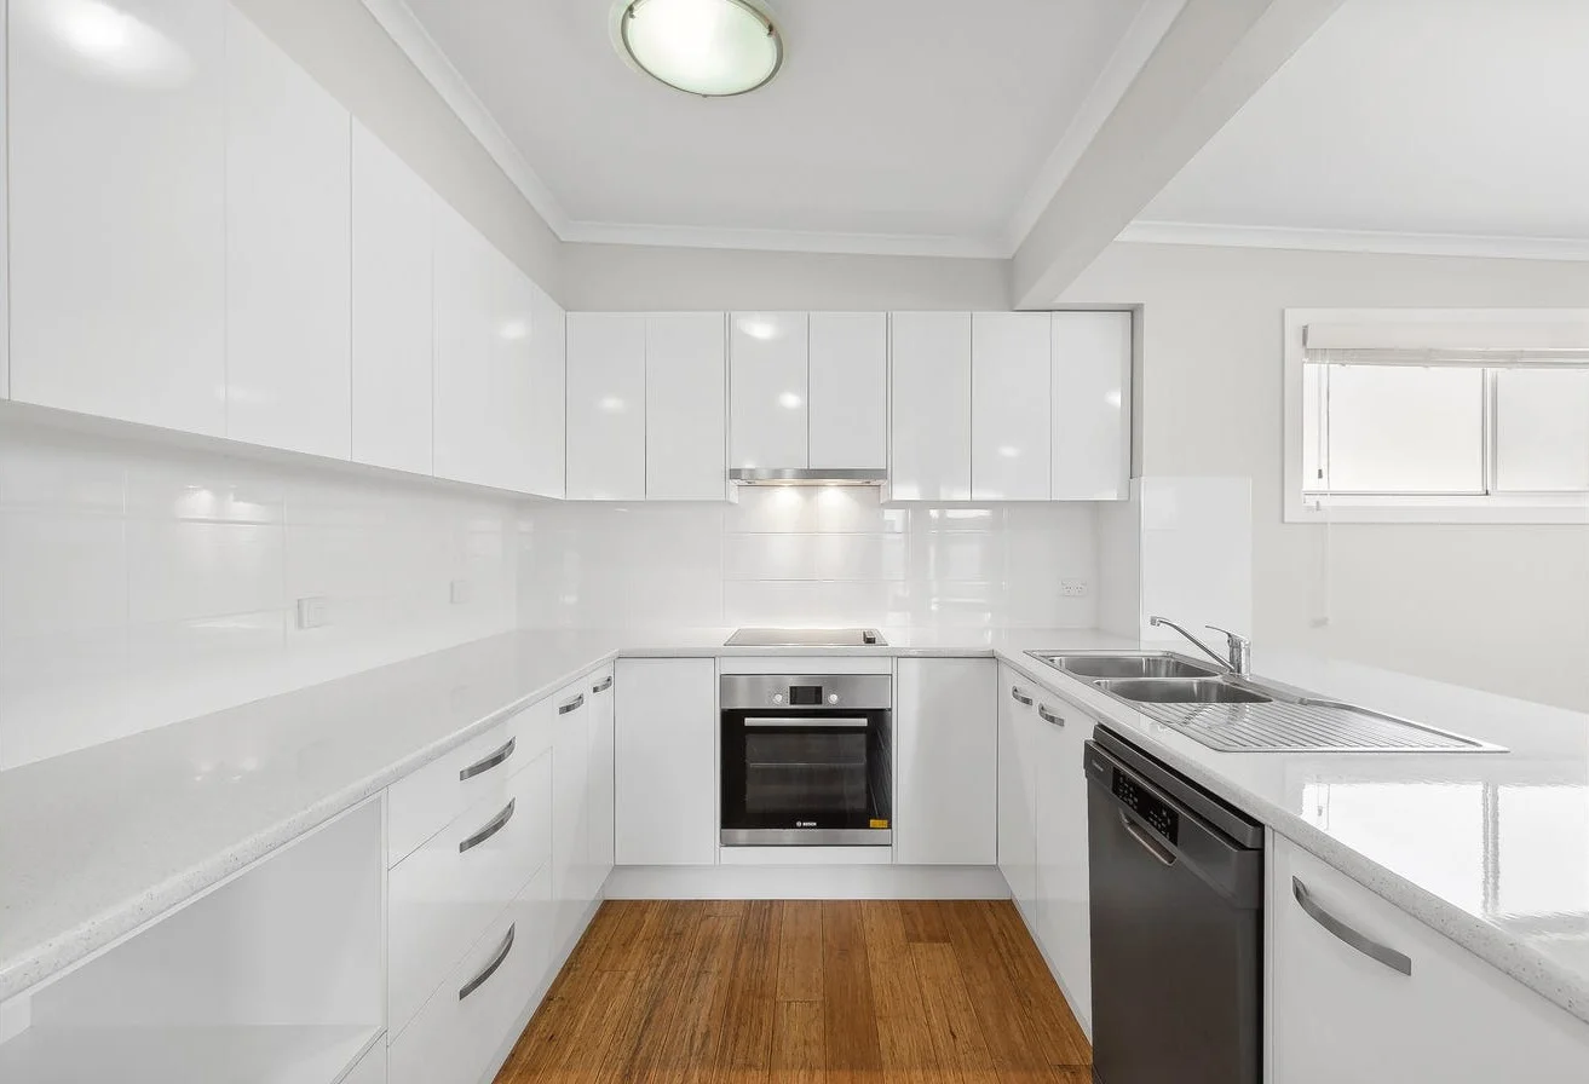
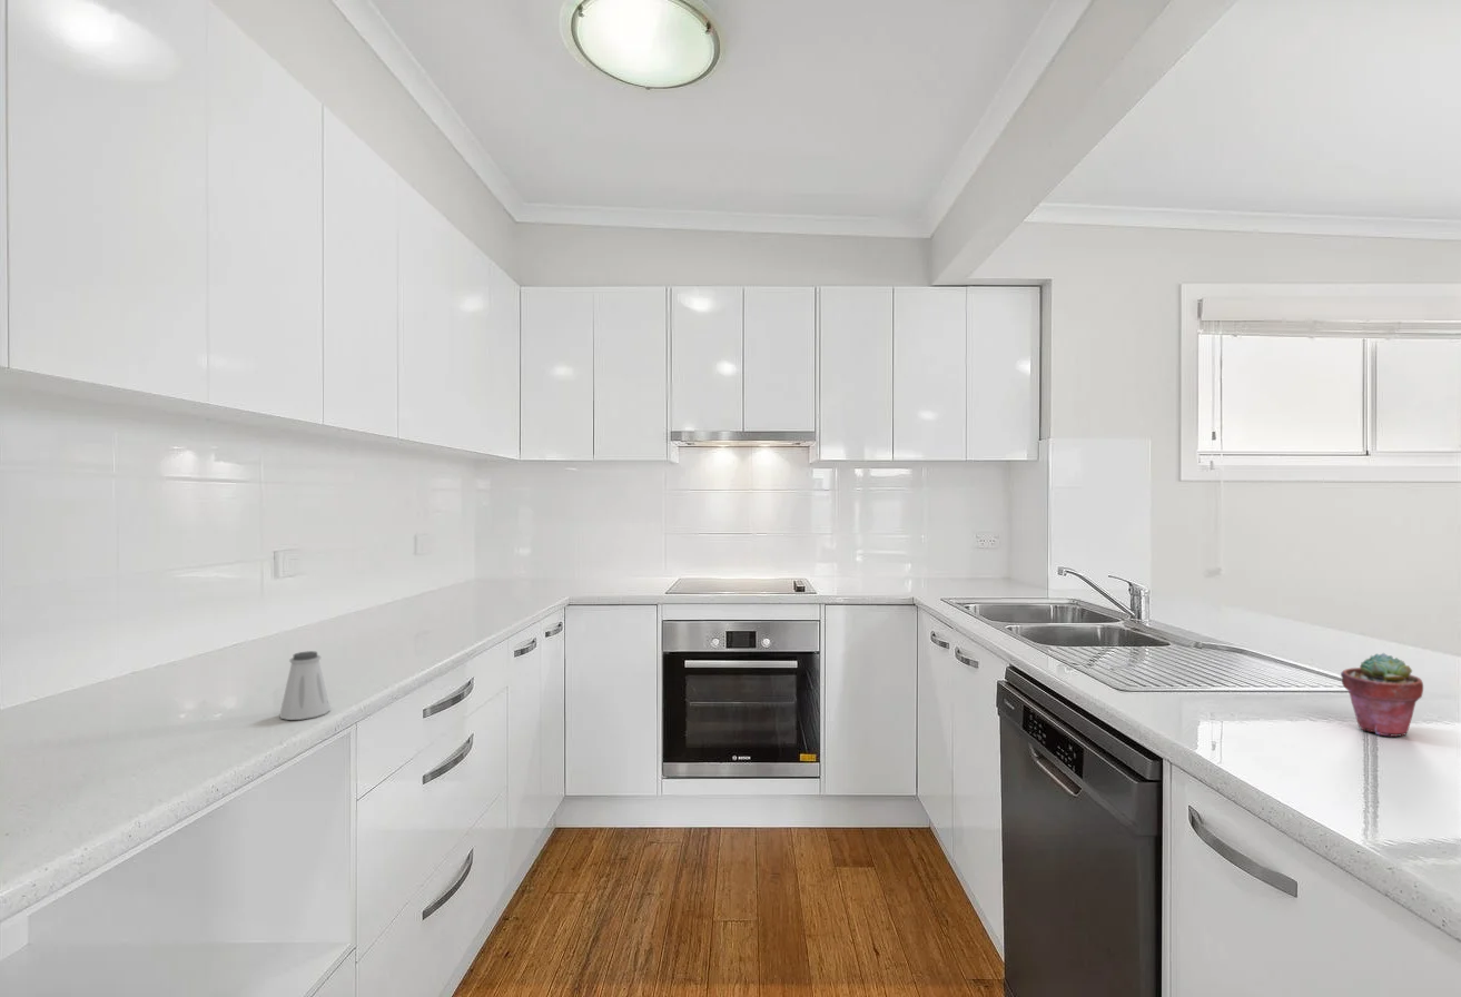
+ potted succulent (1381, 691)
+ saltshaker (305, 682)
